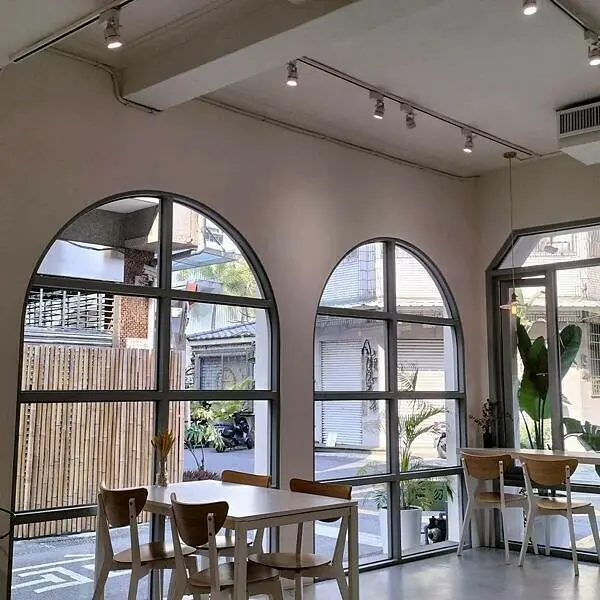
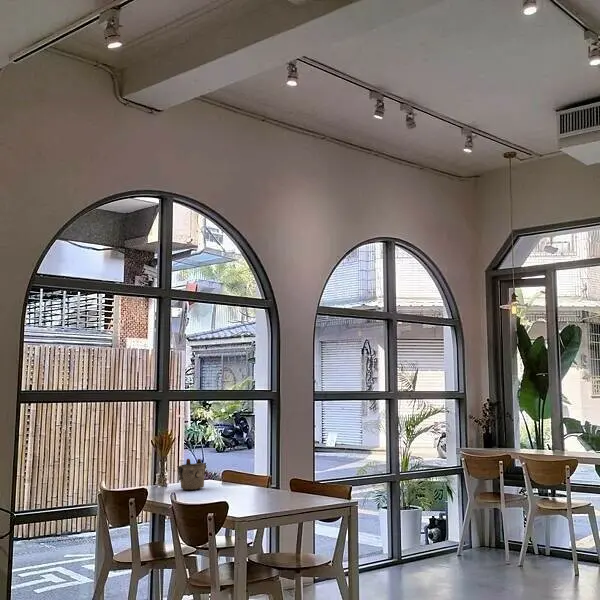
+ teapot (191, 473)
